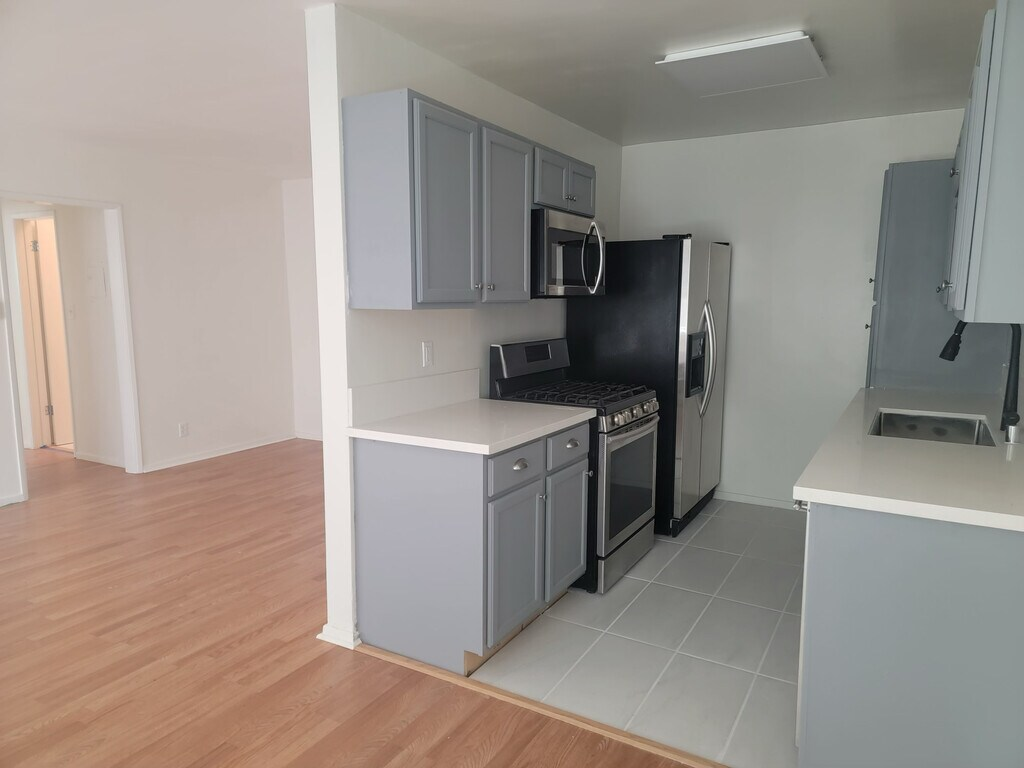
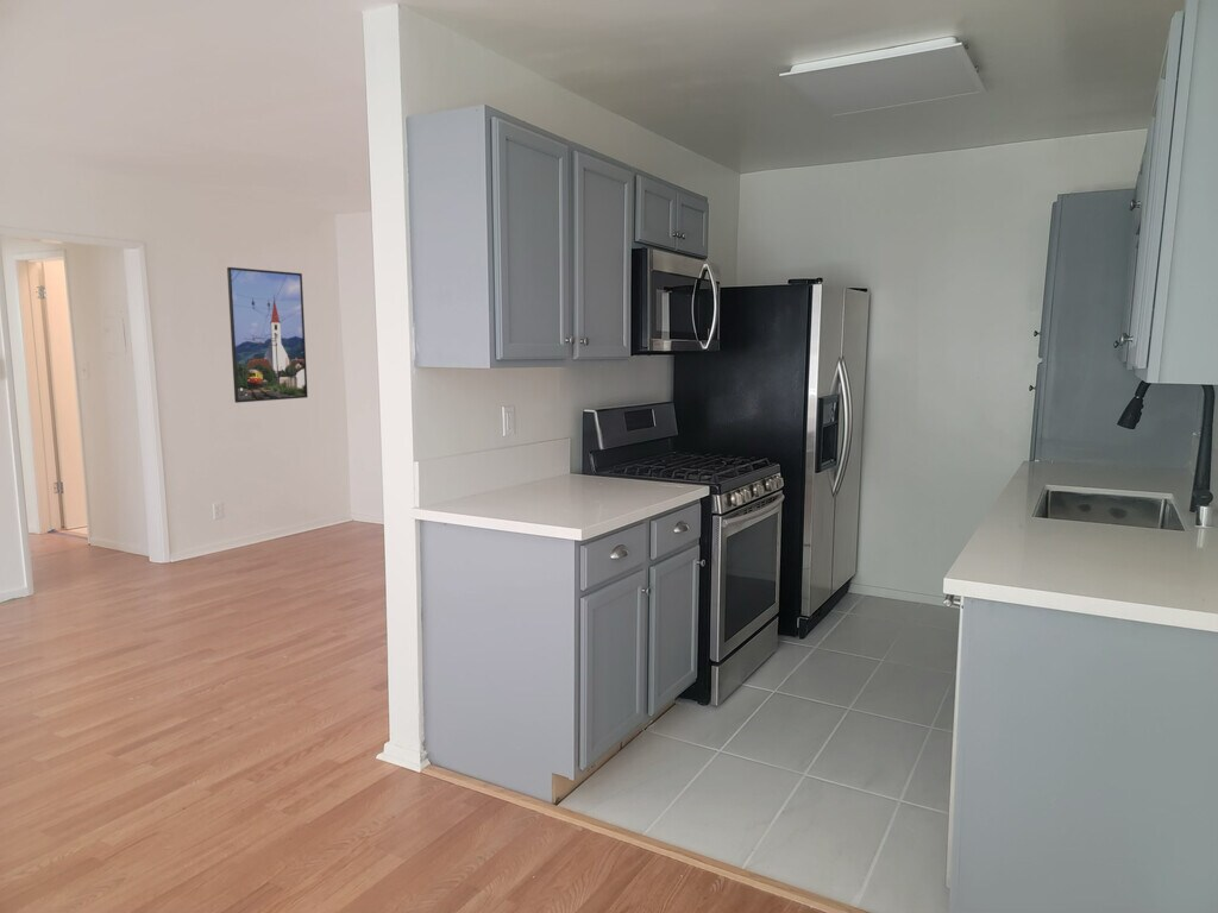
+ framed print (269, 335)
